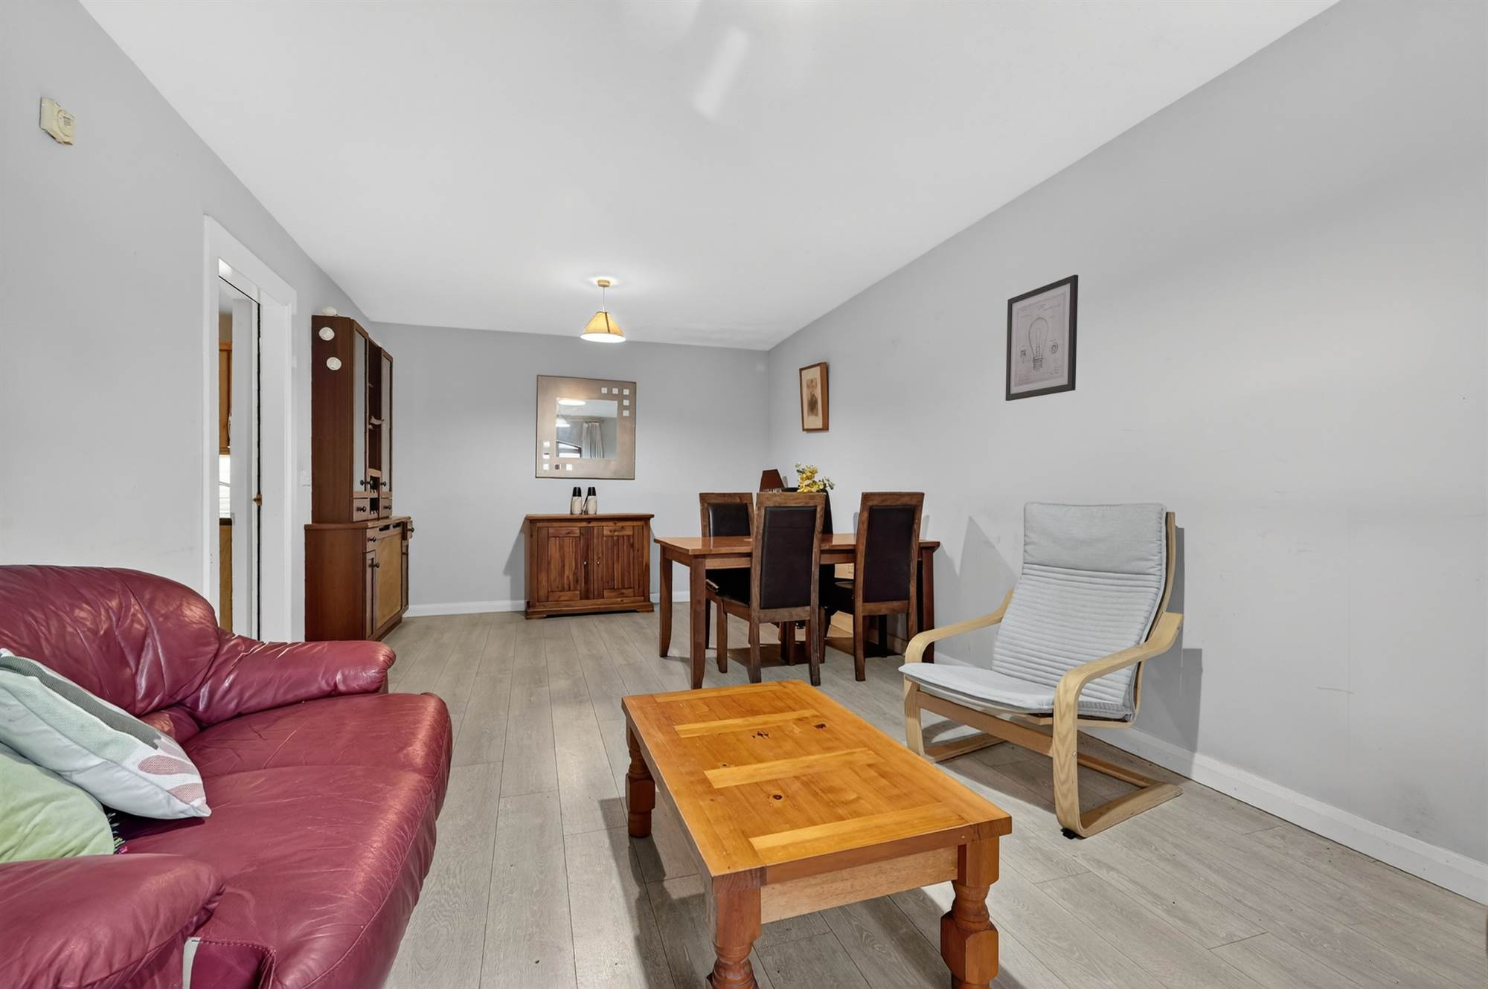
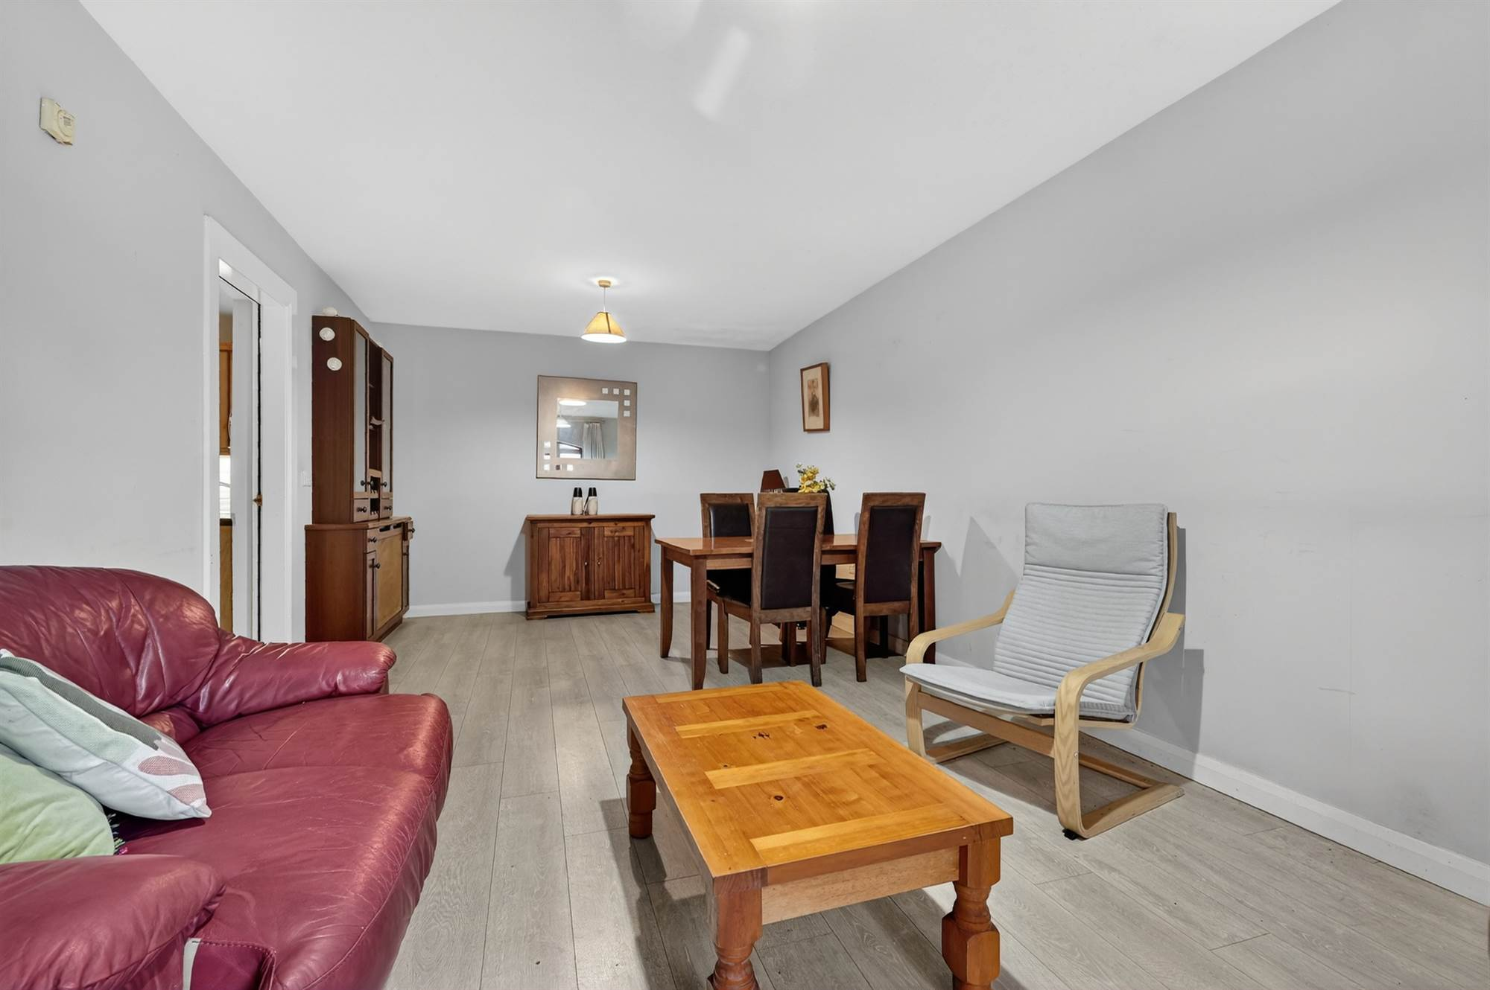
- wall art (1040, 341)
